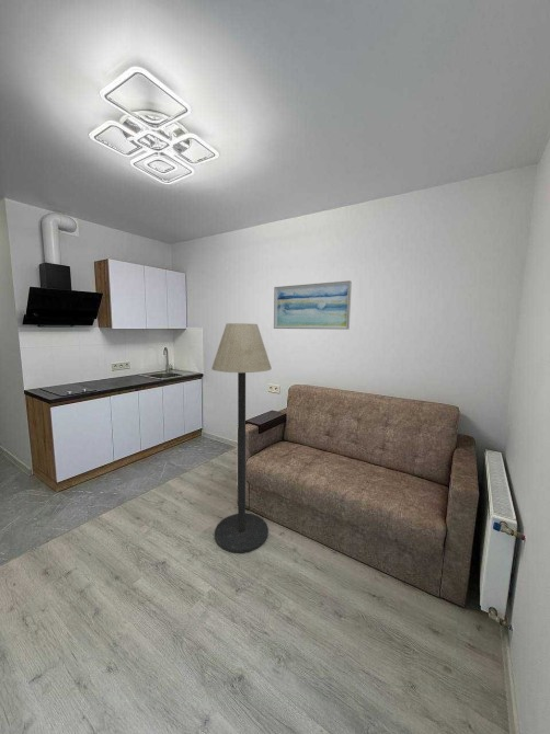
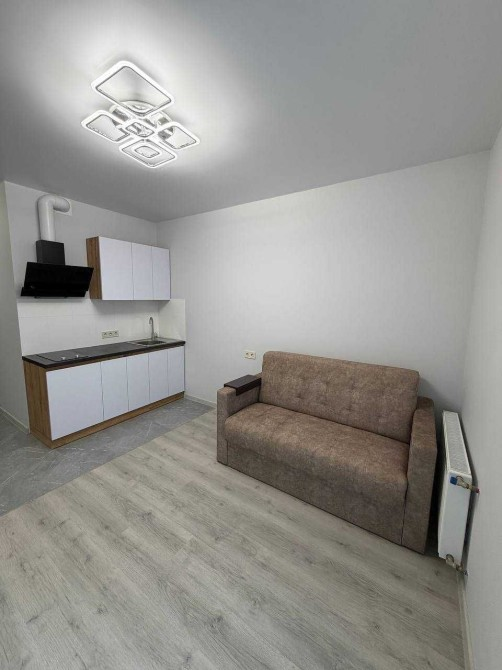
- wall art (309, 307)
- floor lamp (241, 433)
